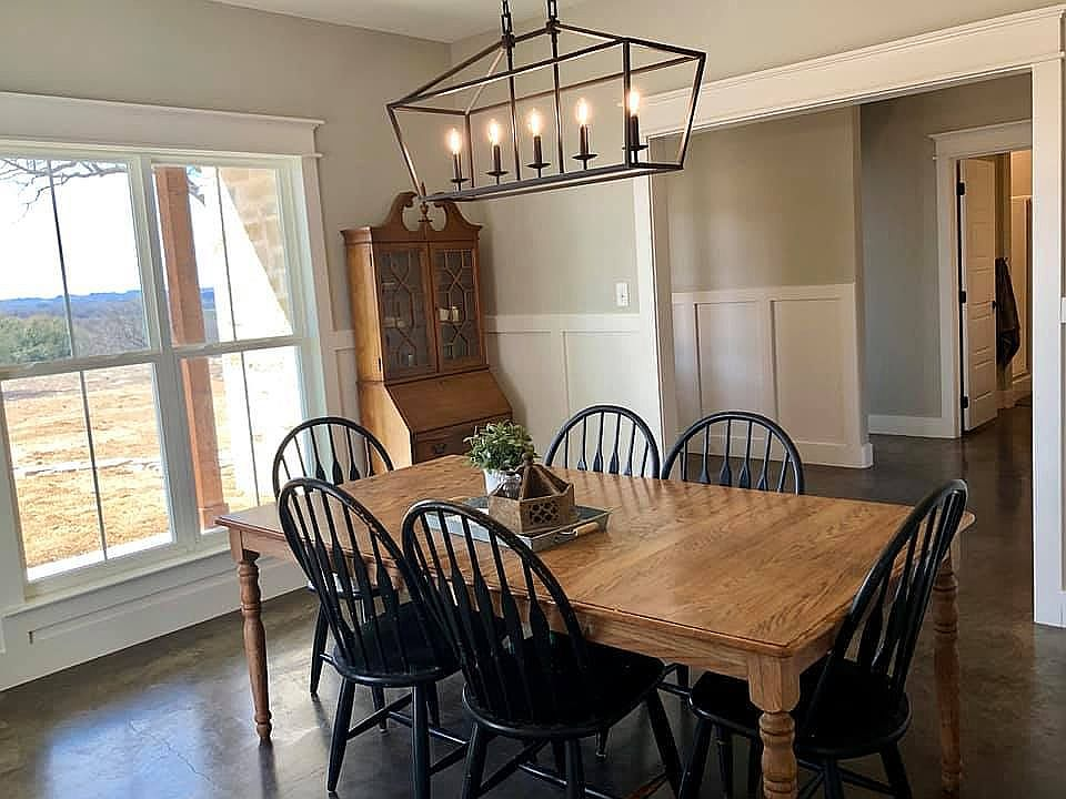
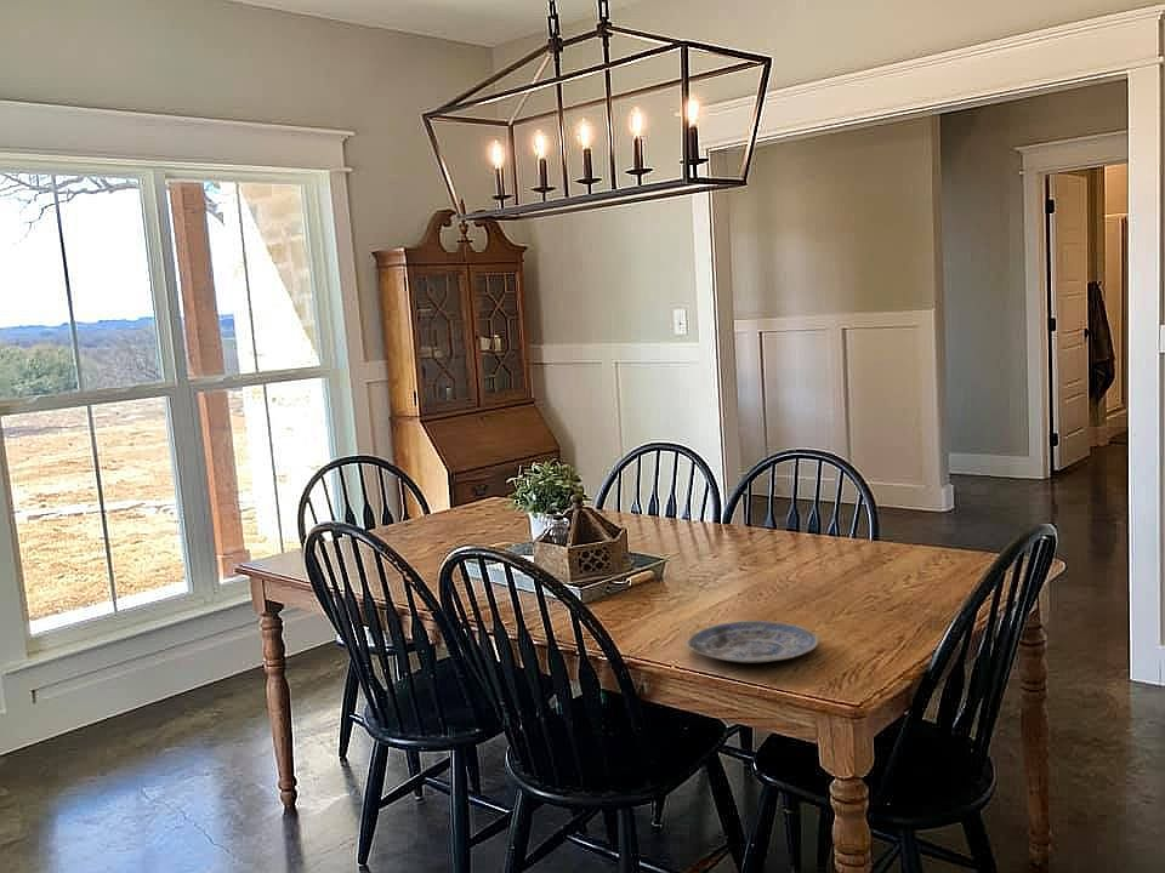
+ plate (752, 644)
